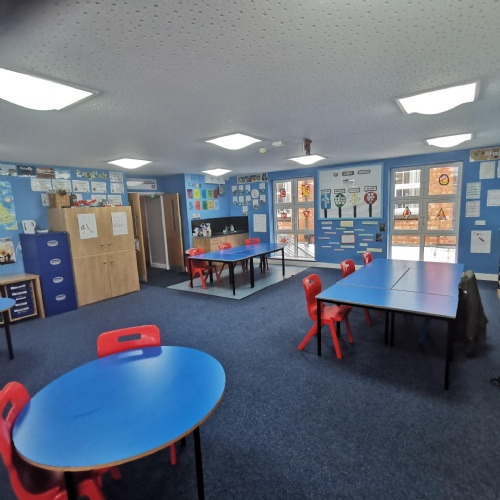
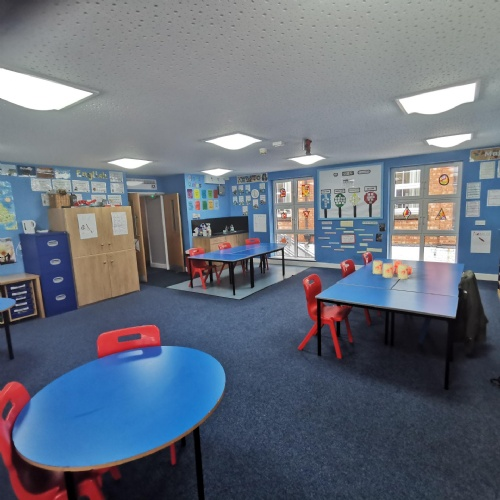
+ dice (395, 269)
